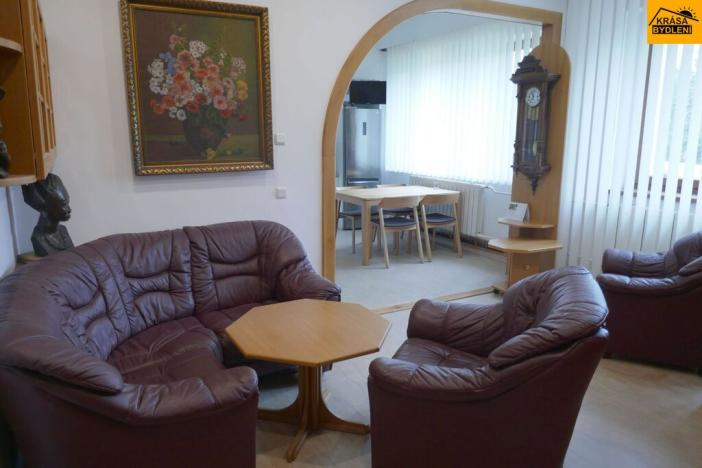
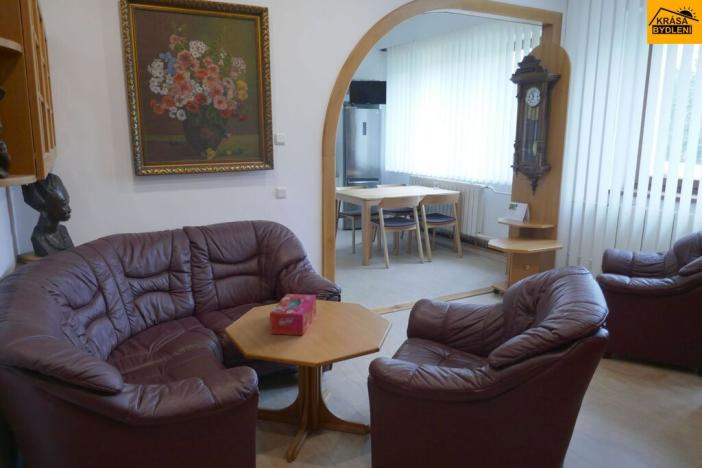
+ tissue box (294, 313)
